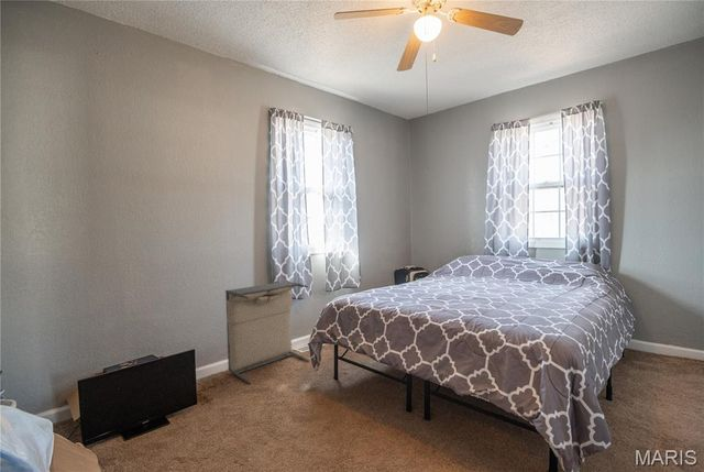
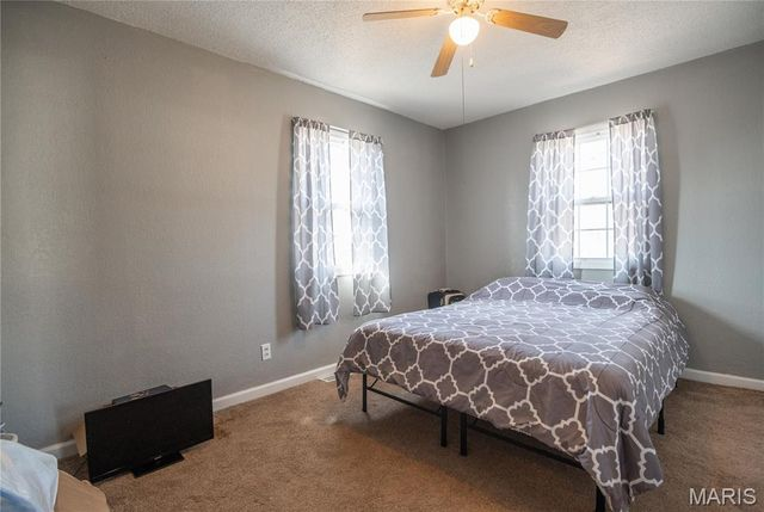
- laundry hamper (268, 327)
